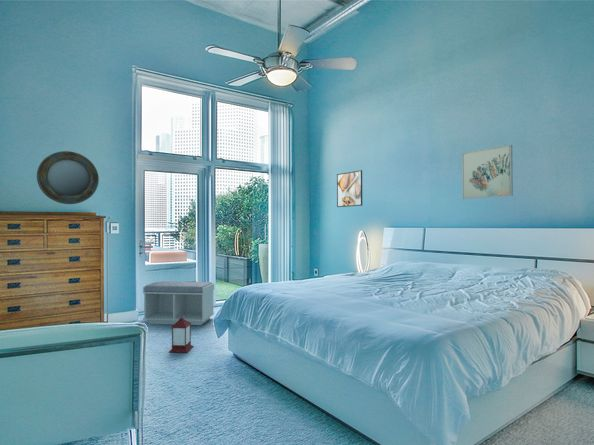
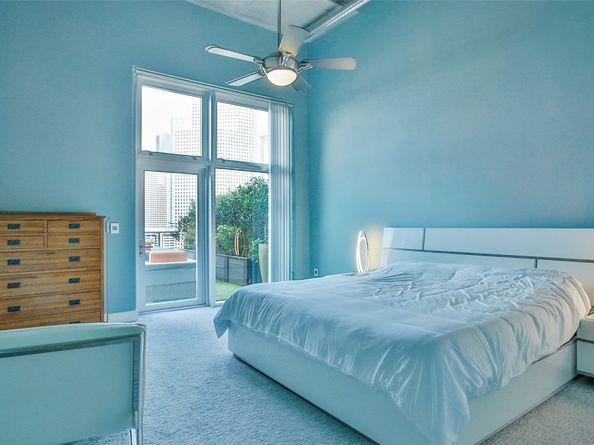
- home mirror (68, 177)
- wall art (486, 173)
- lantern (181, 330)
- bench (179, 302)
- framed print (349, 189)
